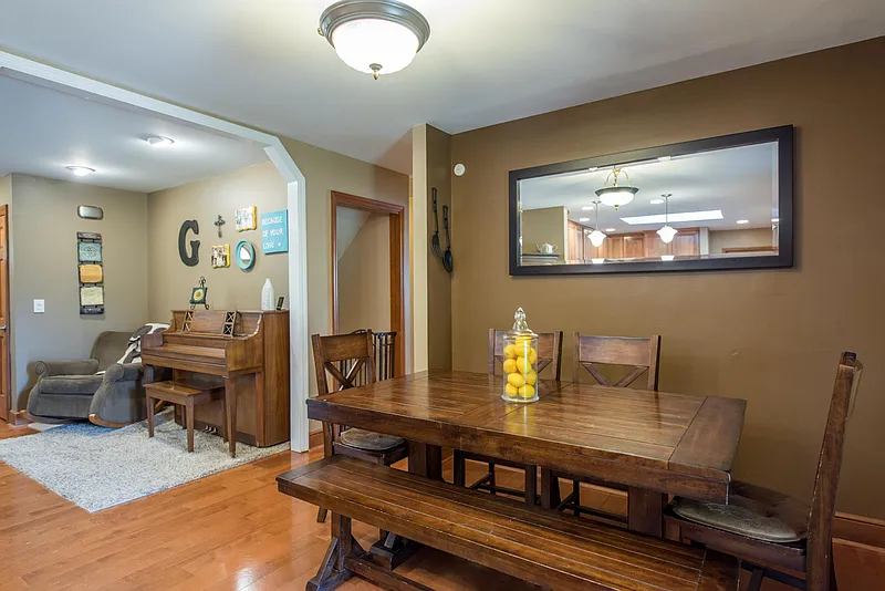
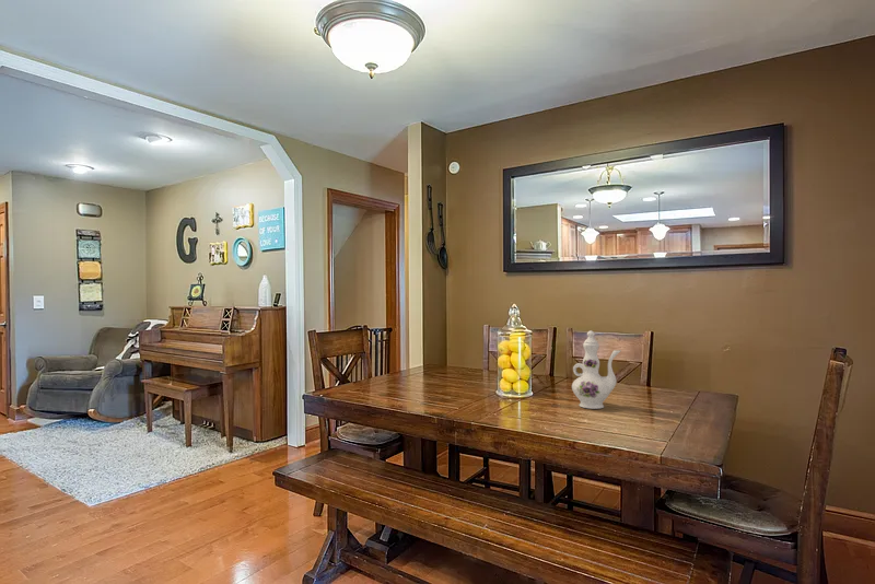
+ chinaware (596, 369)
